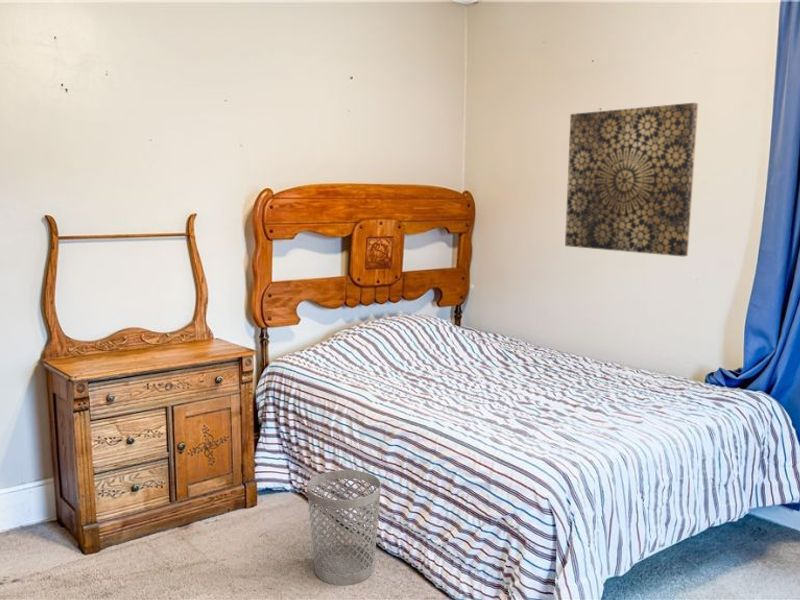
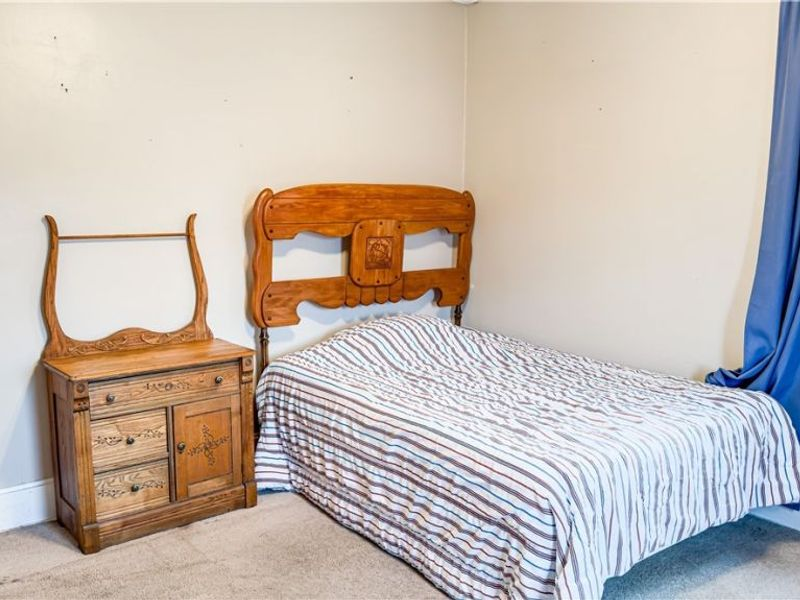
- wastebasket (344, 527)
- wall art (625, 180)
